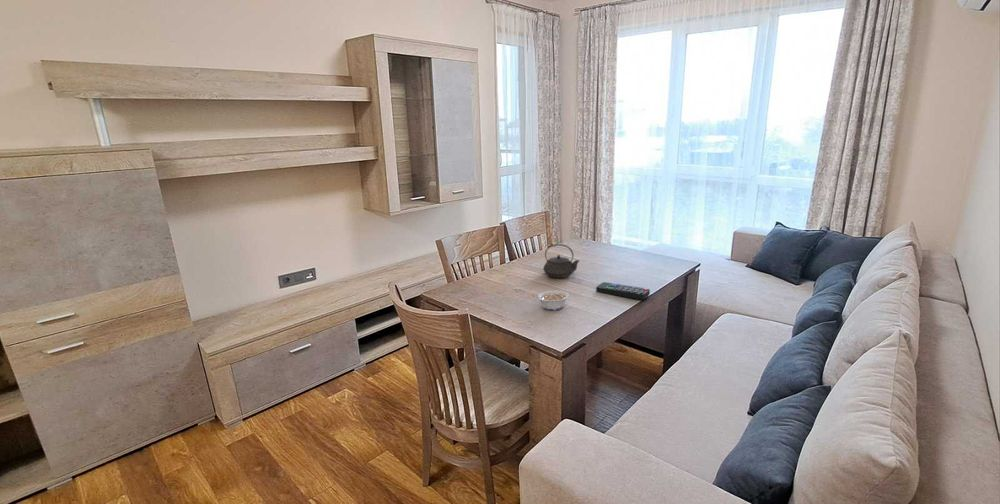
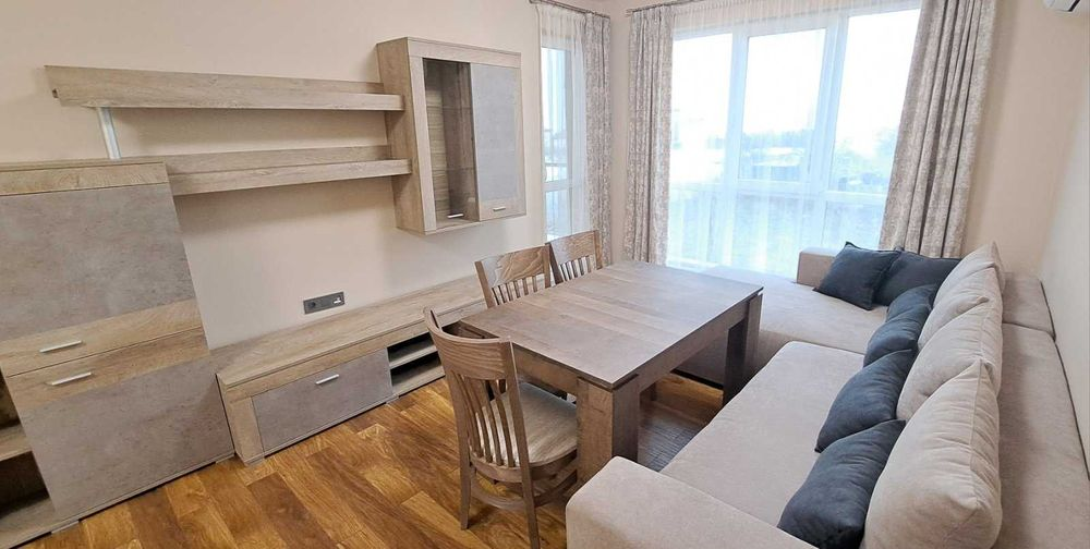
- legume (552, 300)
- remote control (622, 290)
- teapot (561, 259)
